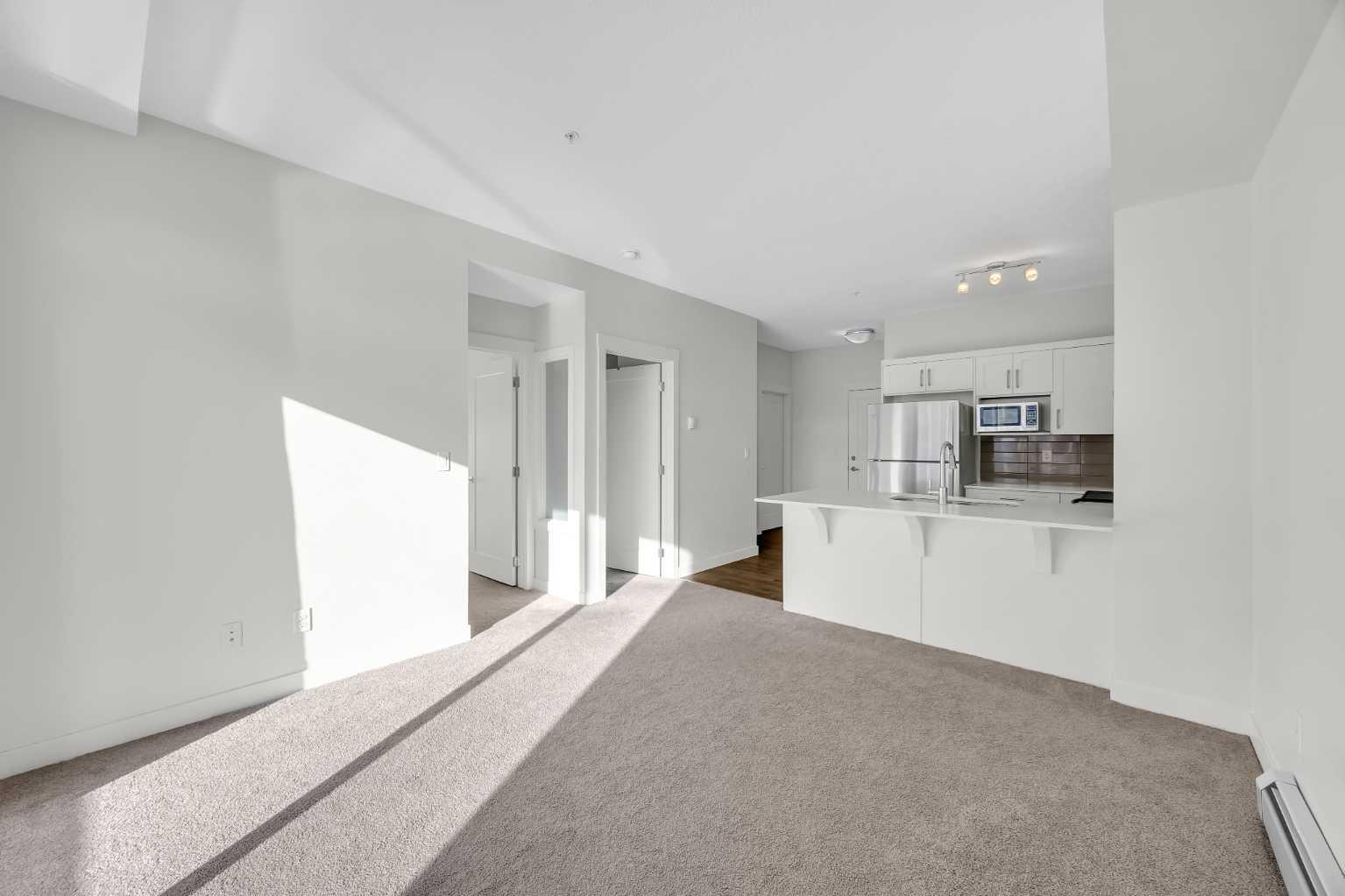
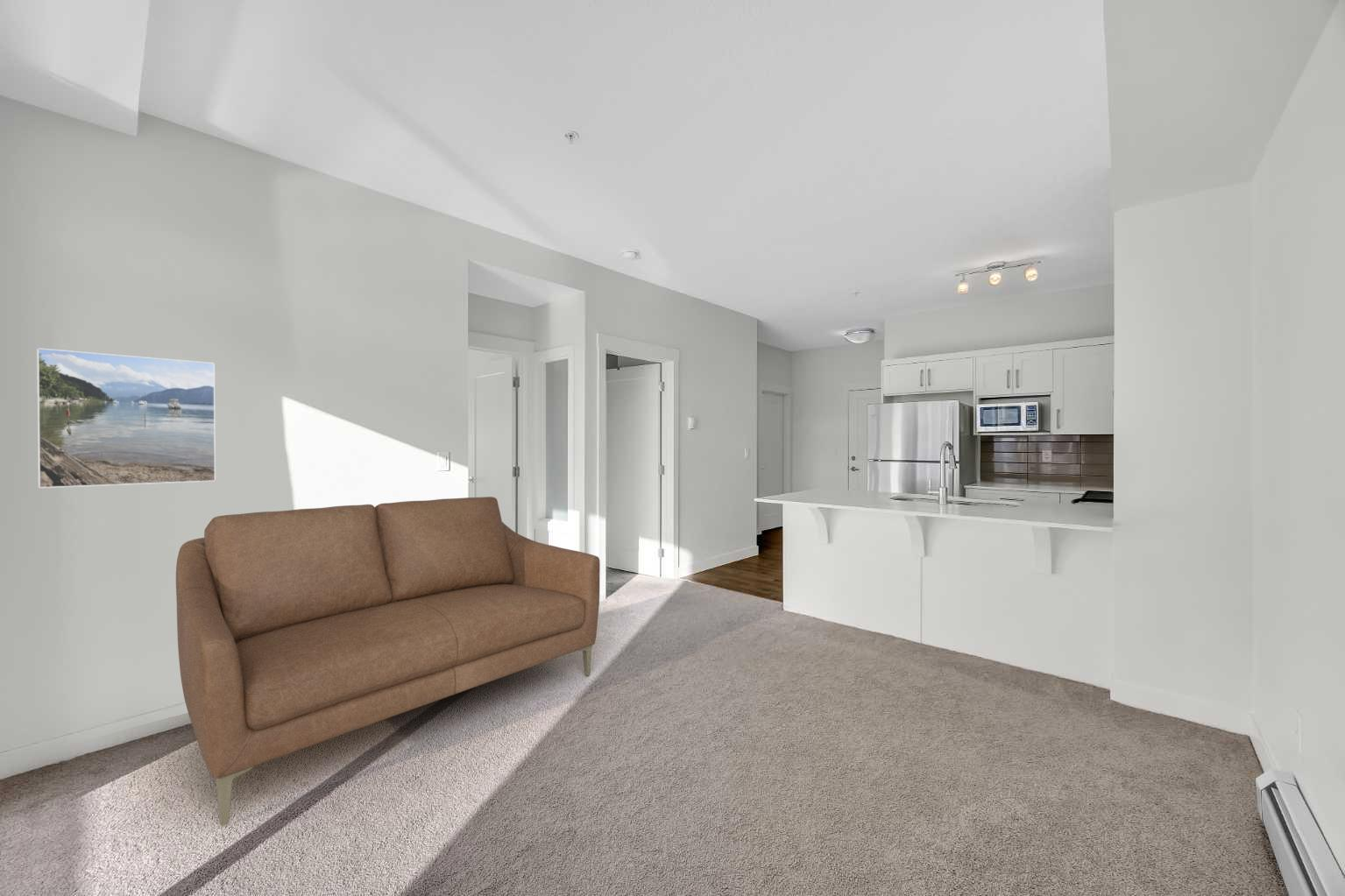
+ sofa (402, 604)
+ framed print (133, 420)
